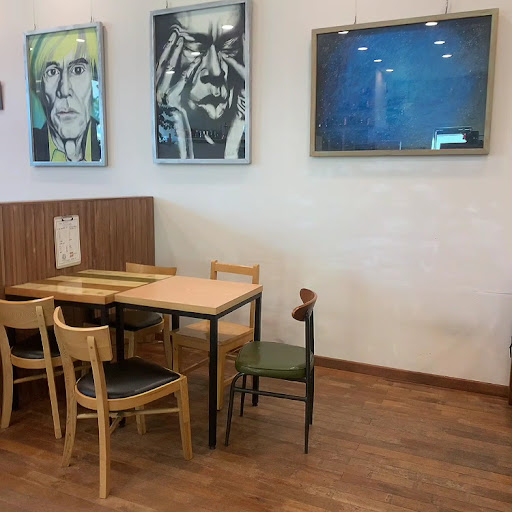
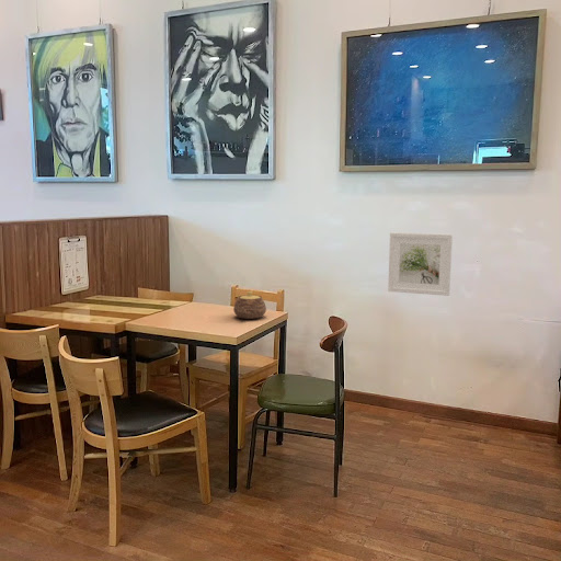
+ teapot (249, 305)
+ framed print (419, 263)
